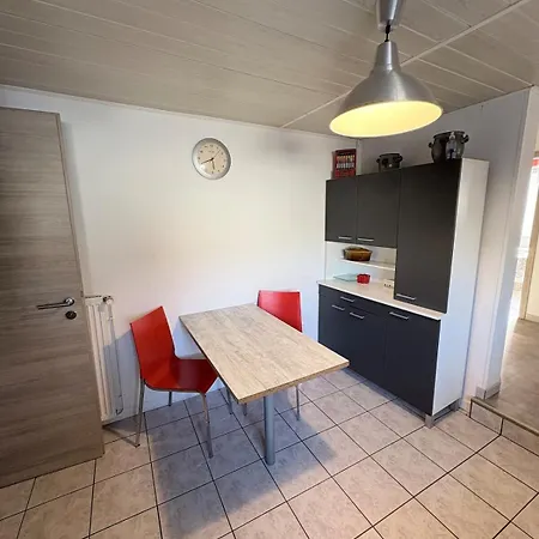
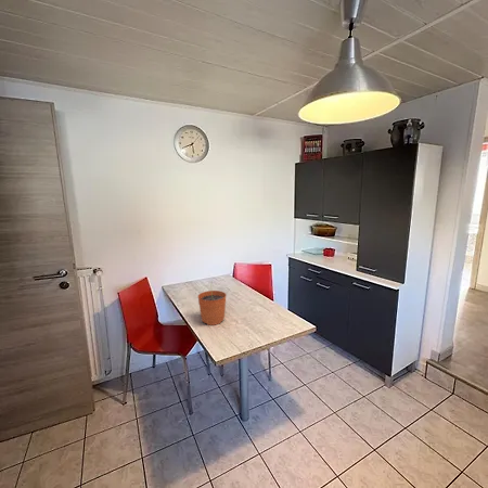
+ plant pot (211, 301)
